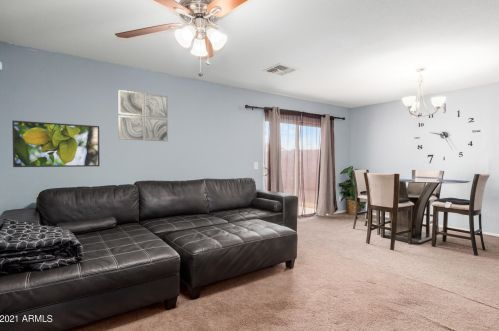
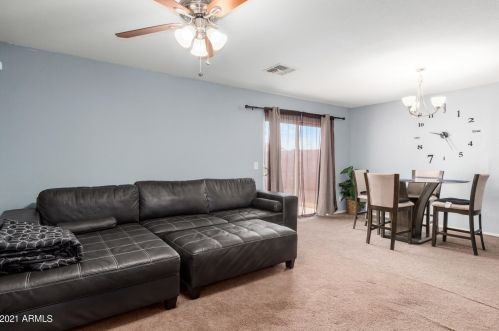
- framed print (59, 145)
- wall art (143, 117)
